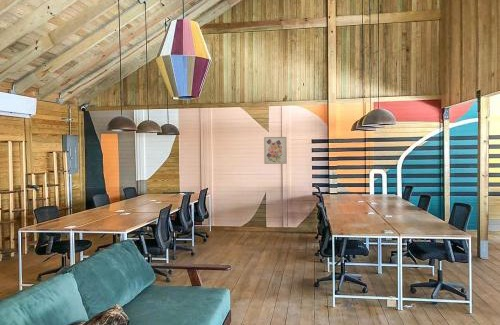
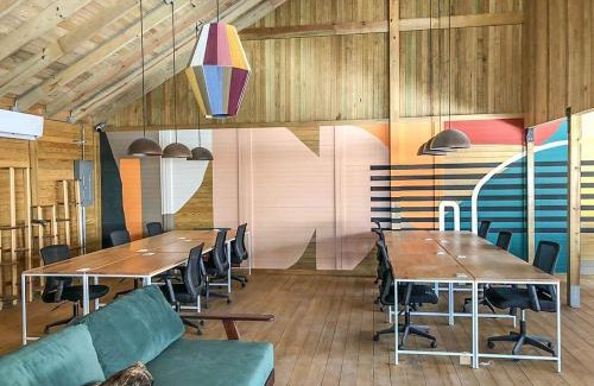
- wall art (275, 150)
